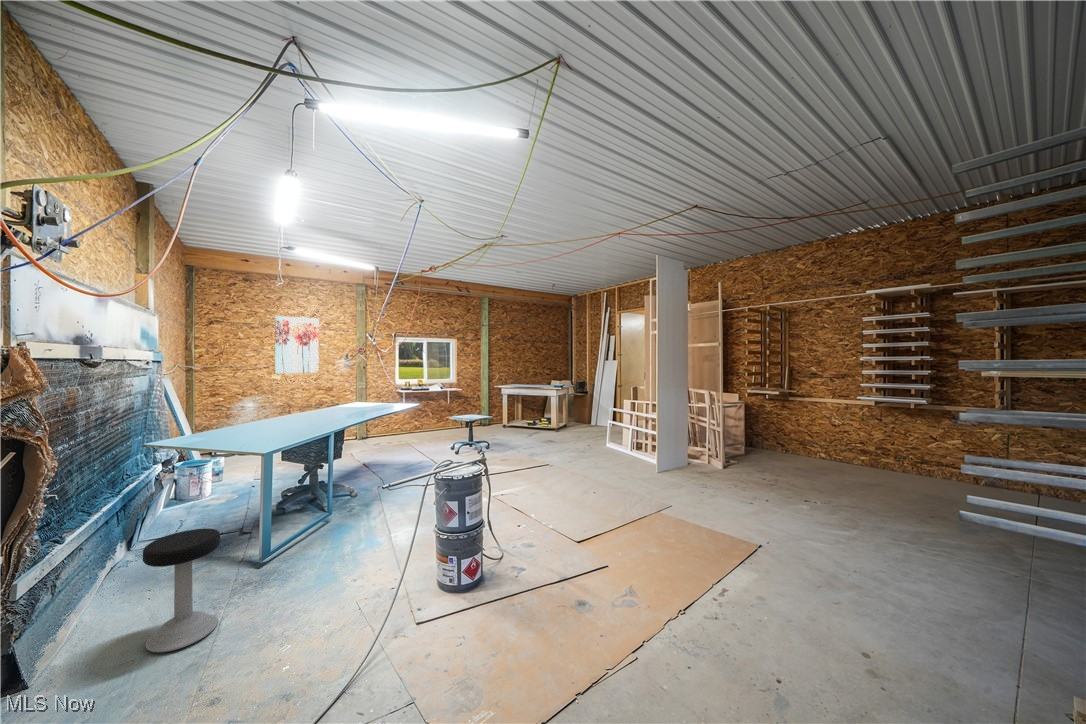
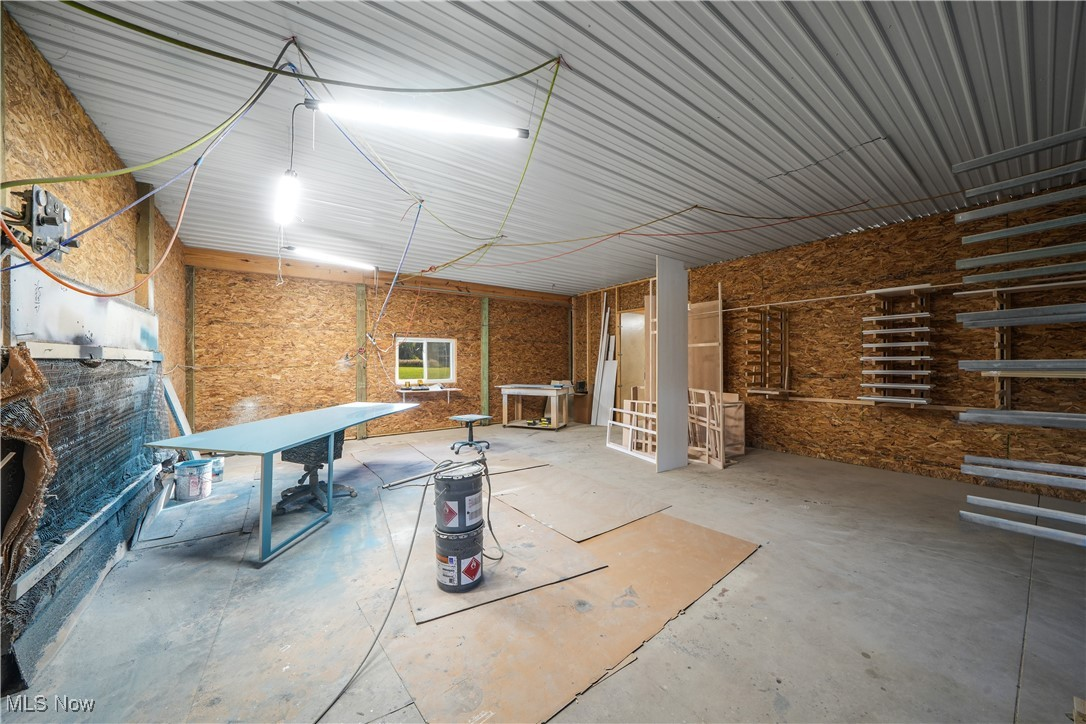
- wall art (297, 345)
- stool (183, 586)
